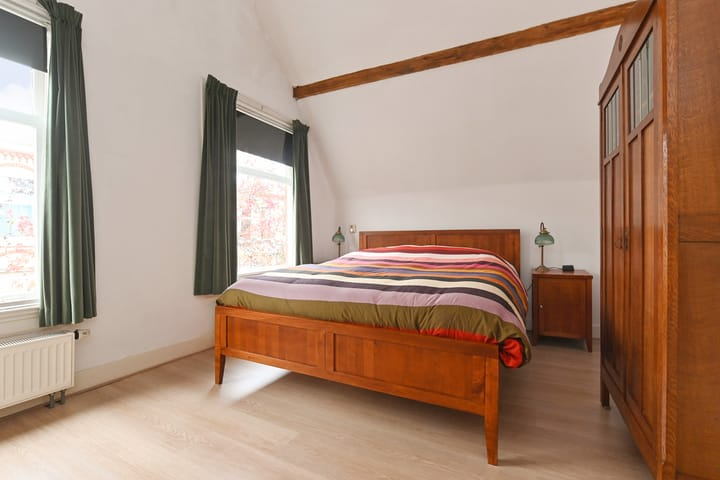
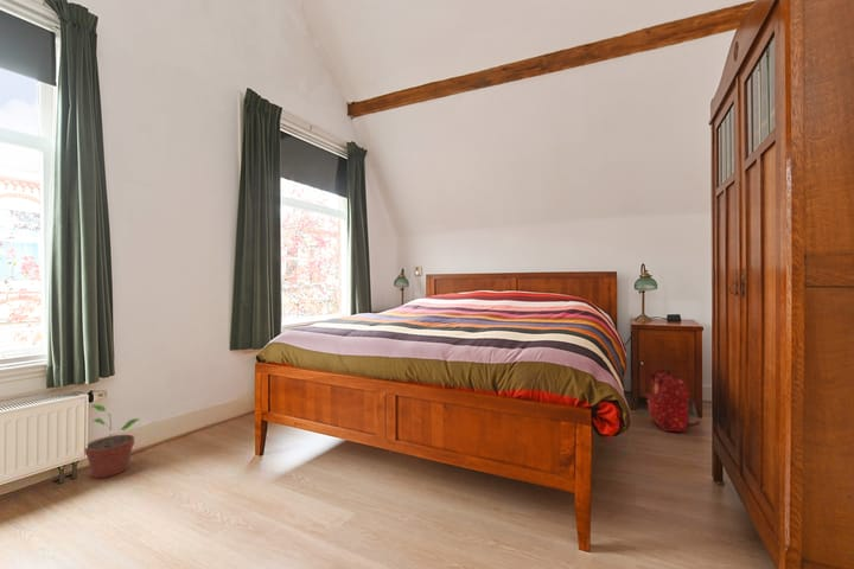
+ backpack (671, 397)
+ potted plant (110, 437)
